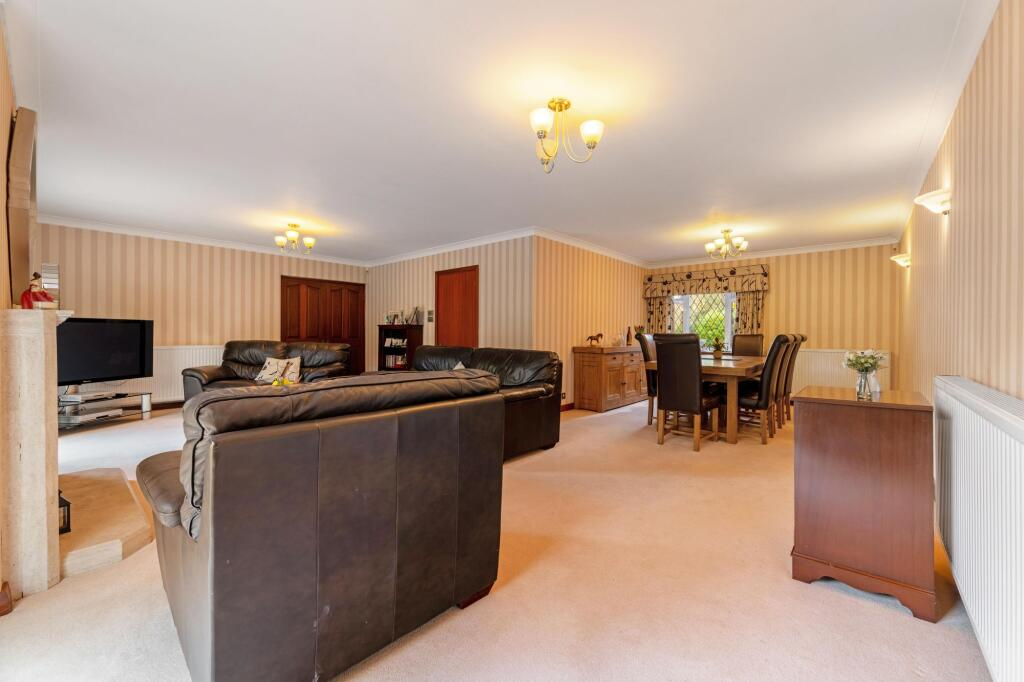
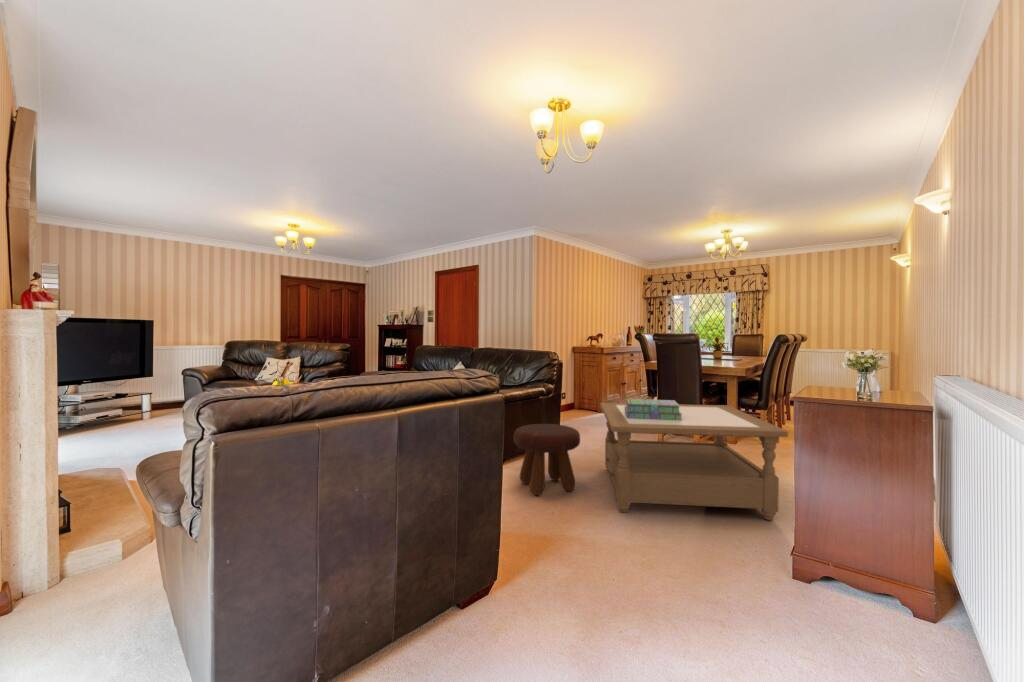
+ coffee table (677, 452)
+ footstool (548, 458)
+ stack of books (651, 408)
